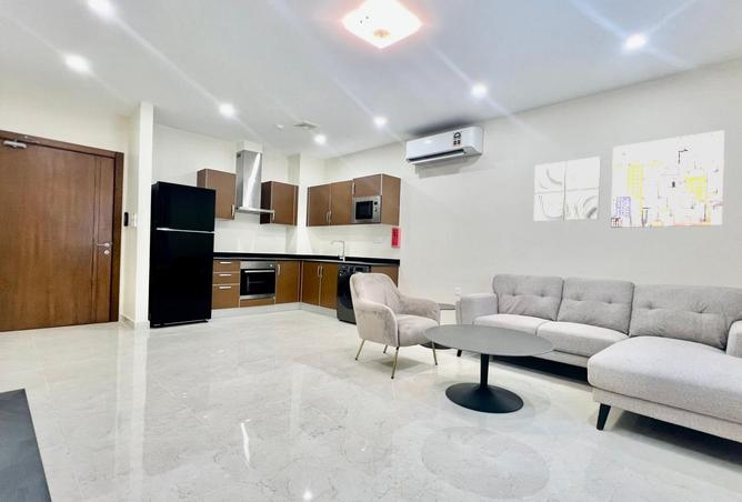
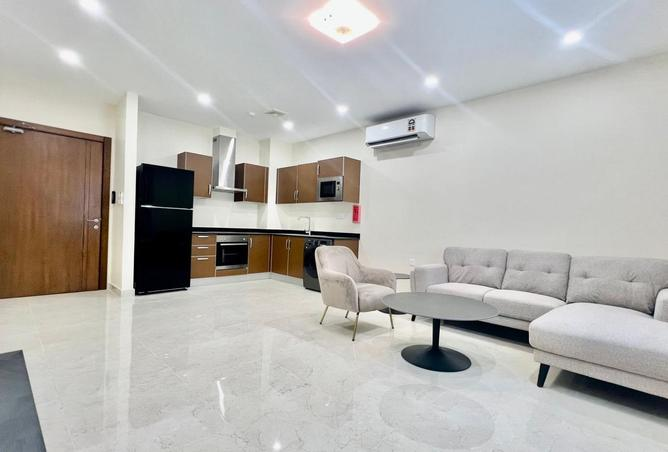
- wall art (663, 182)
- wall art (564, 190)
